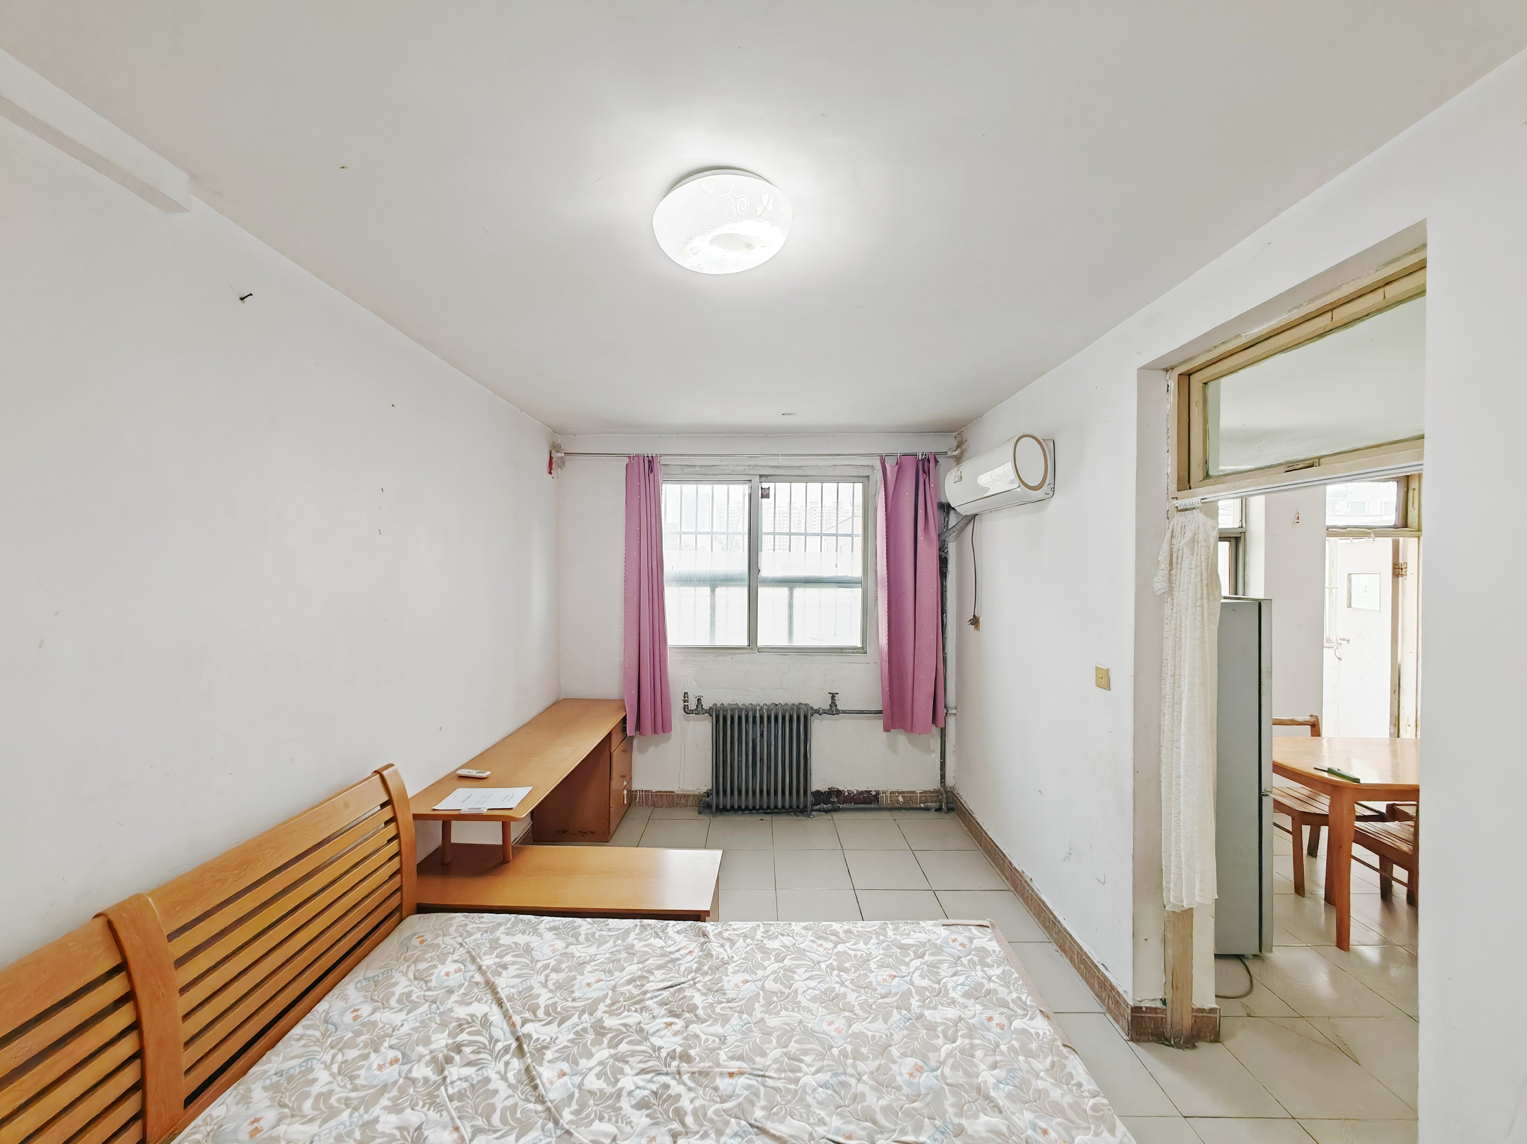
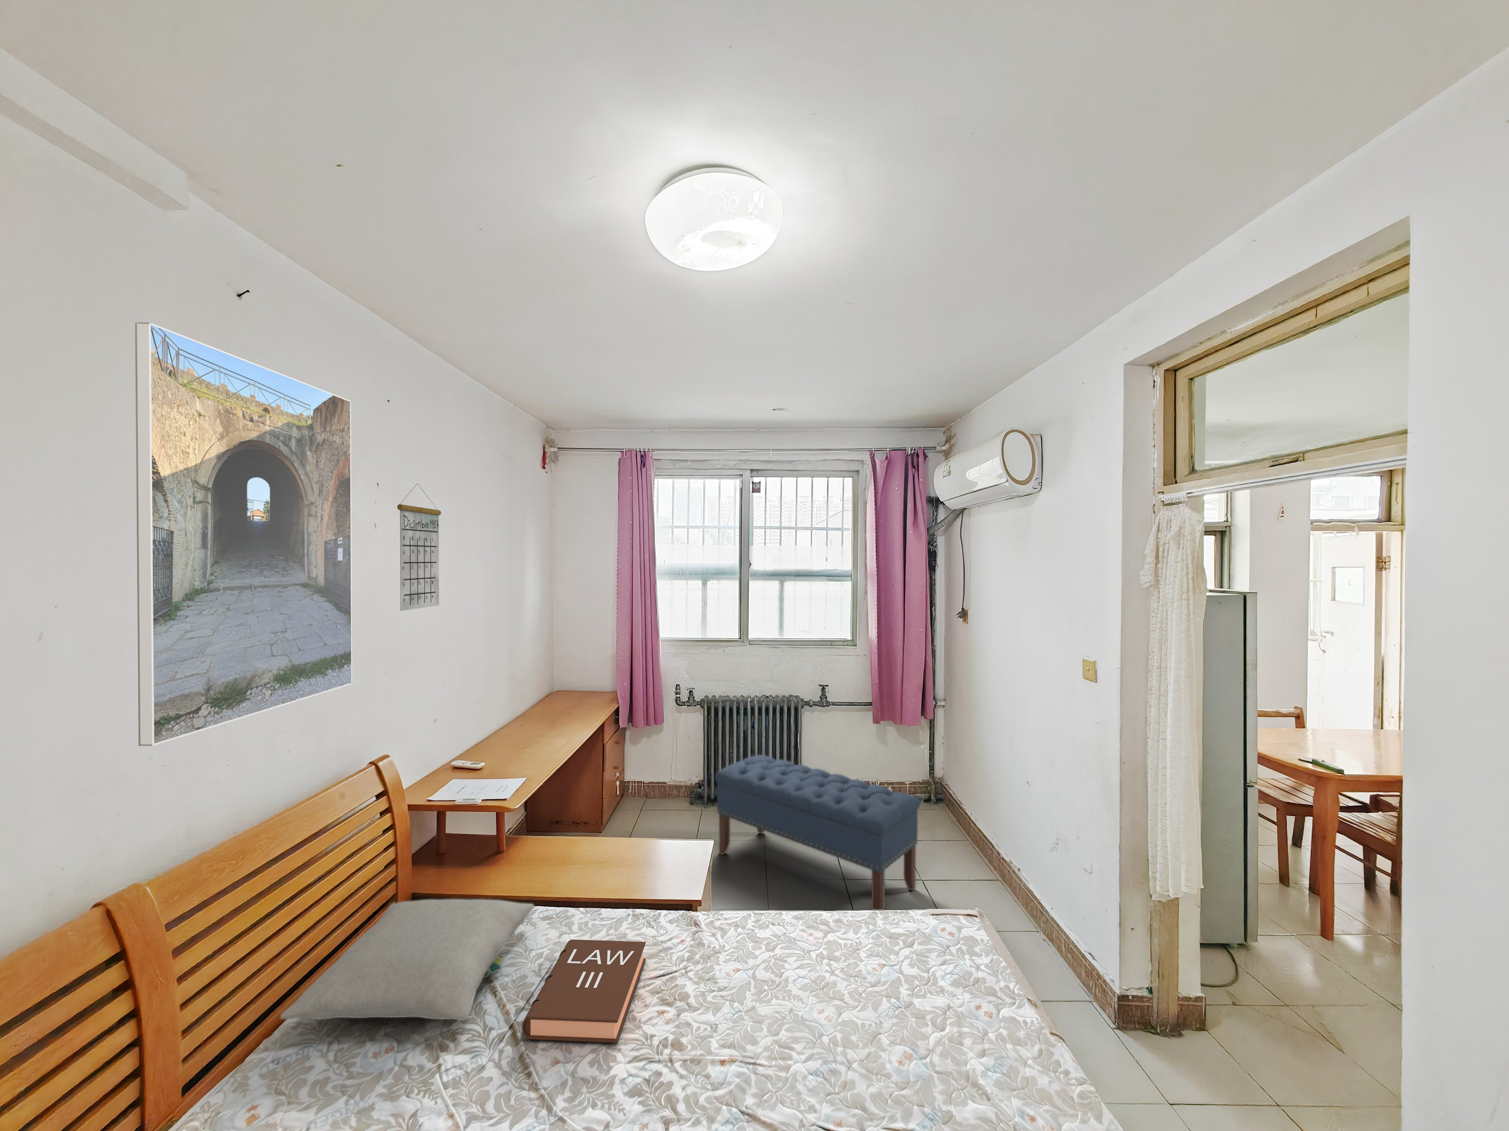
+ calendar (421, 545)
+ bench (812, 824)
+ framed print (265, 539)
+ book (588, 986)
+ pillow (424, 953)
